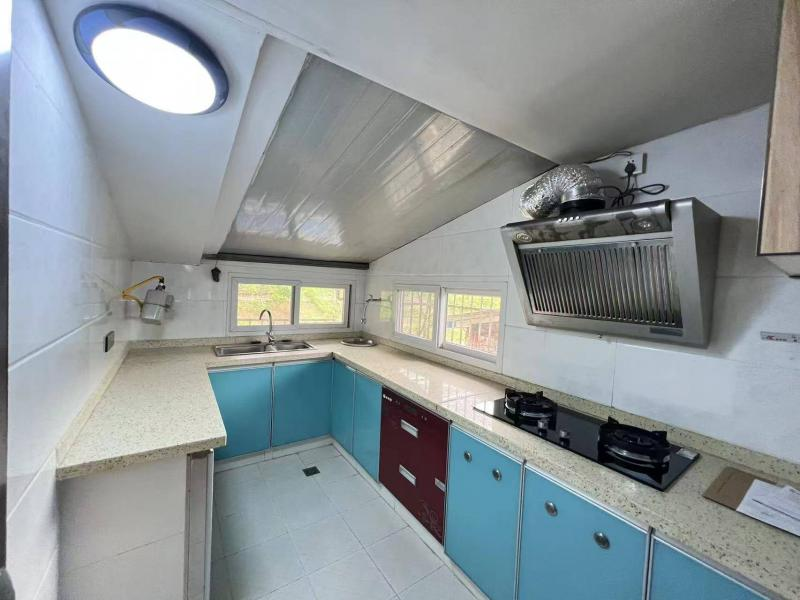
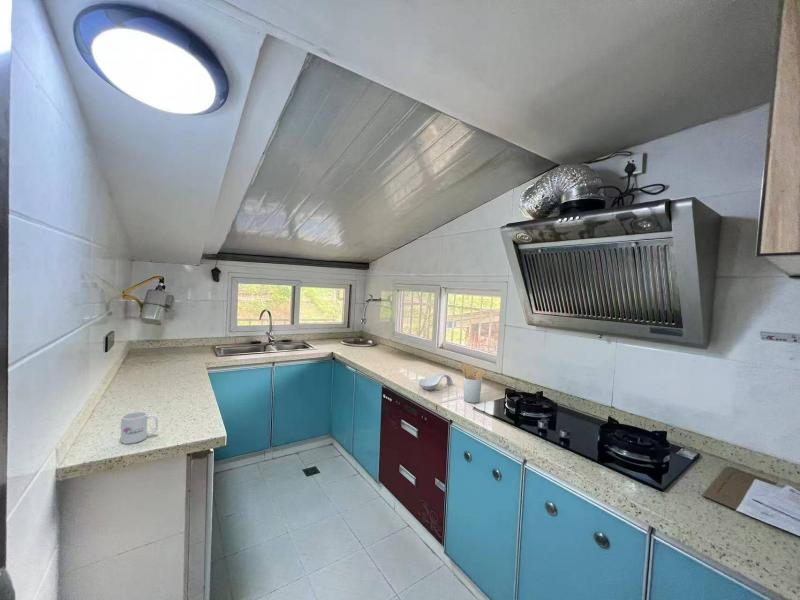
+ spoon rest (435, 381)
+ mug (139, 426)
+ utensil holder (470, 382)
